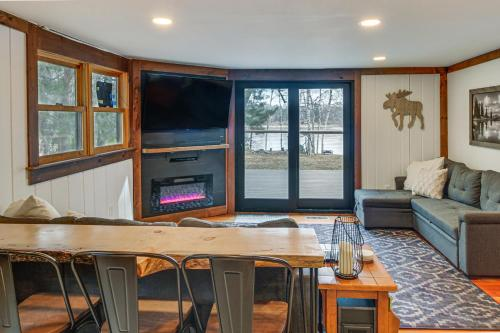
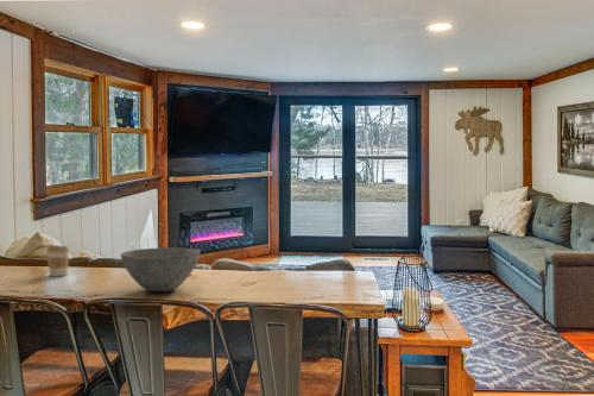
+ bowl (162, 270)
+ coffee cup (58, 259)
